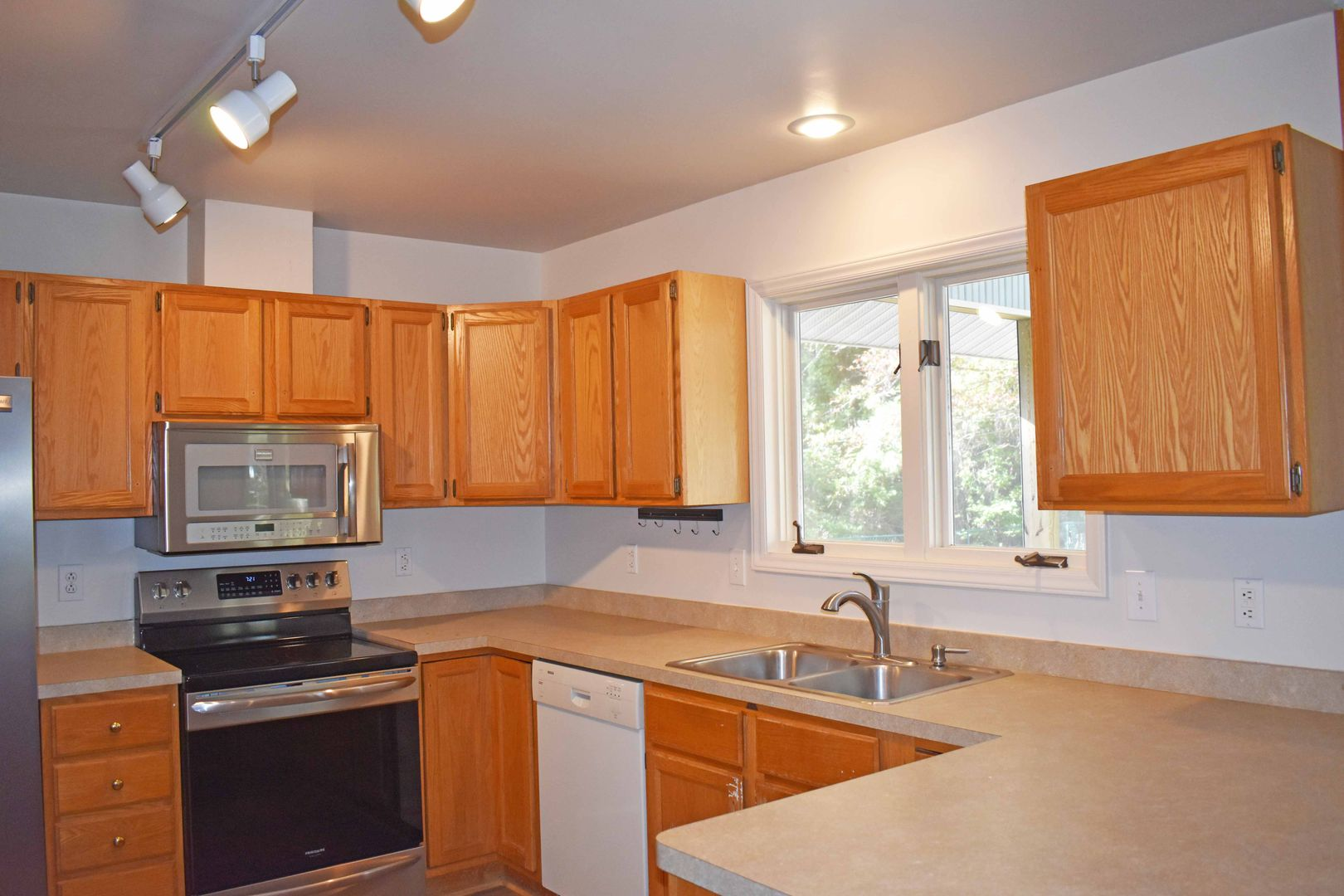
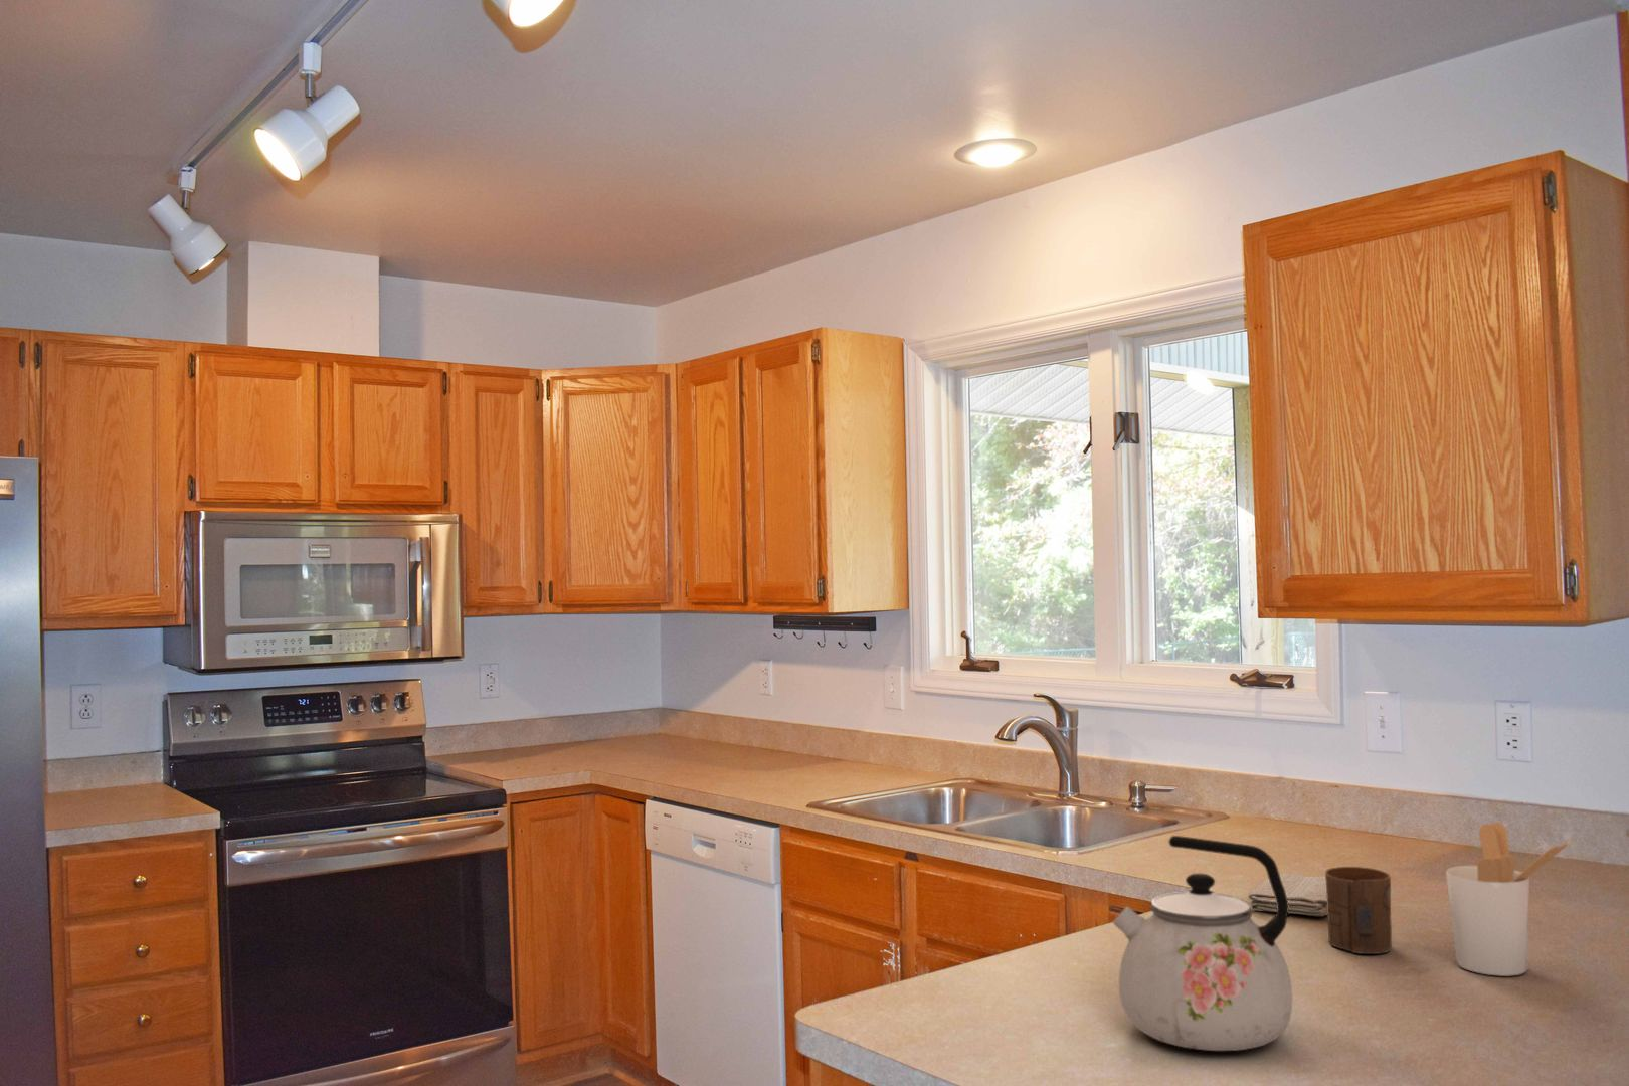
+ utensil holder (1510, 899)
+ washcloth (1297, 892)
+ kettle (1200, 934)
+ cup (1359, 909)
